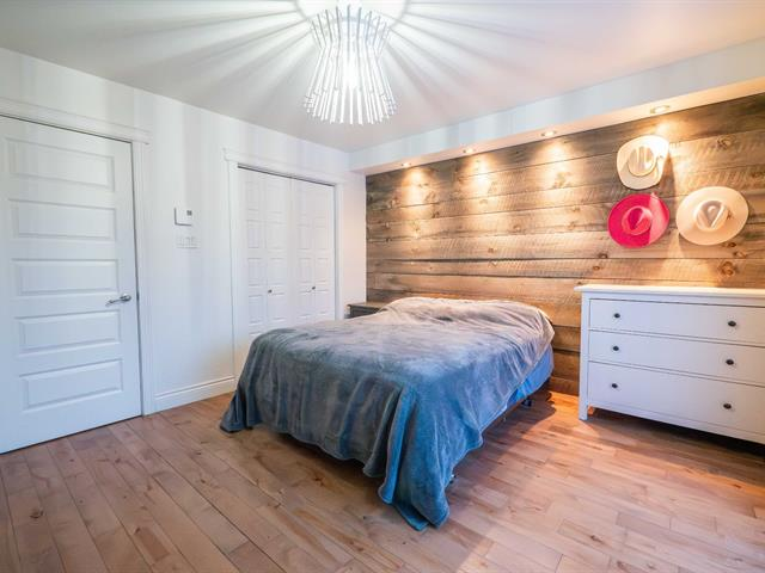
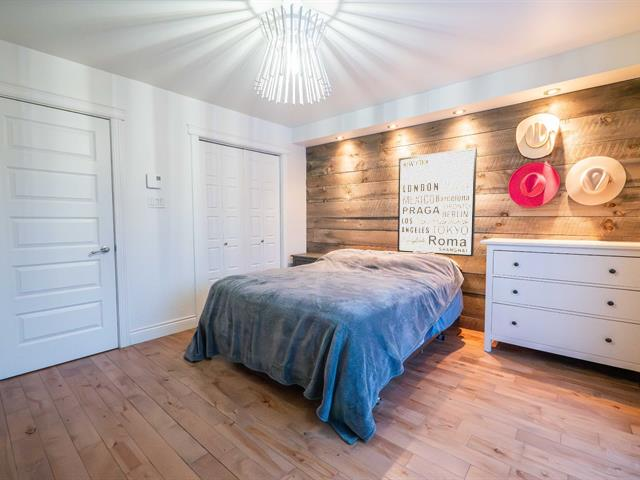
+ wall art (433, 204)
